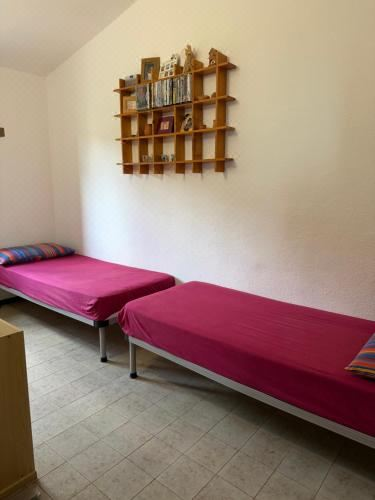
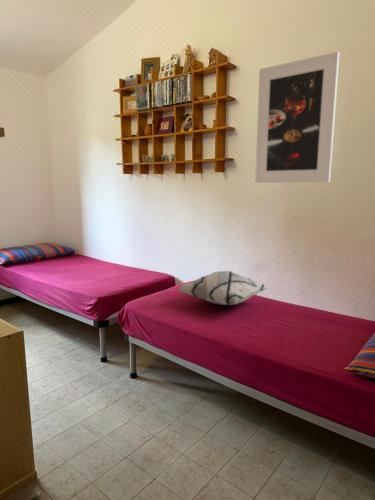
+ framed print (293, 123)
+ decorative pillow (223, 288)
